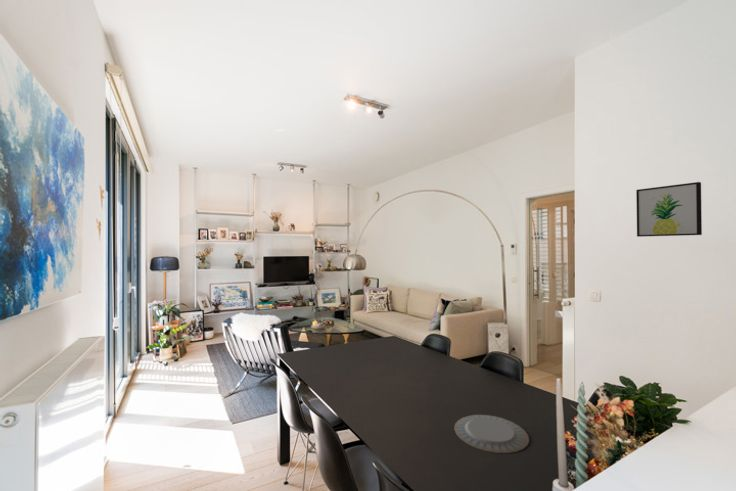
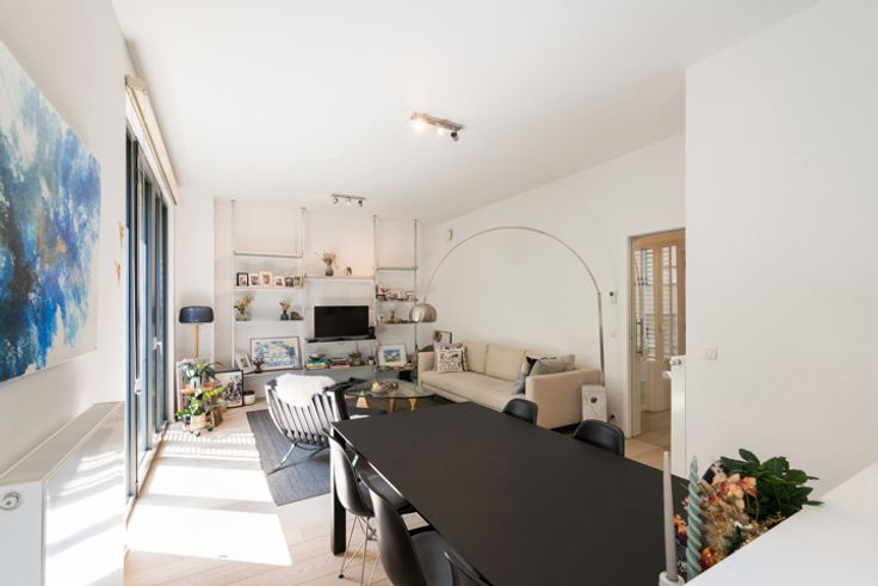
- chinaware (490, 430)
- wall art (667, 211)
